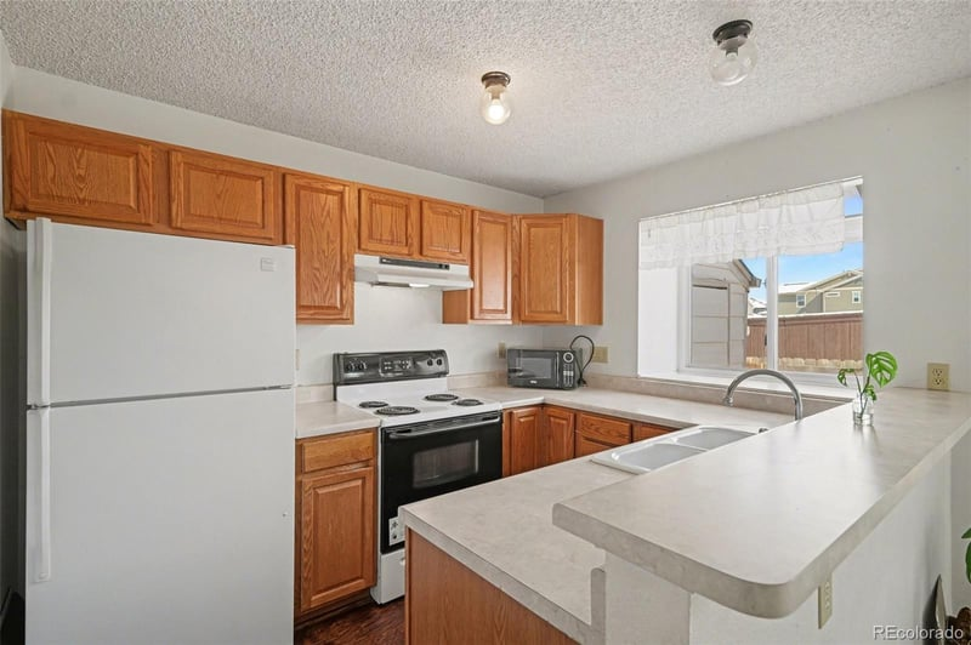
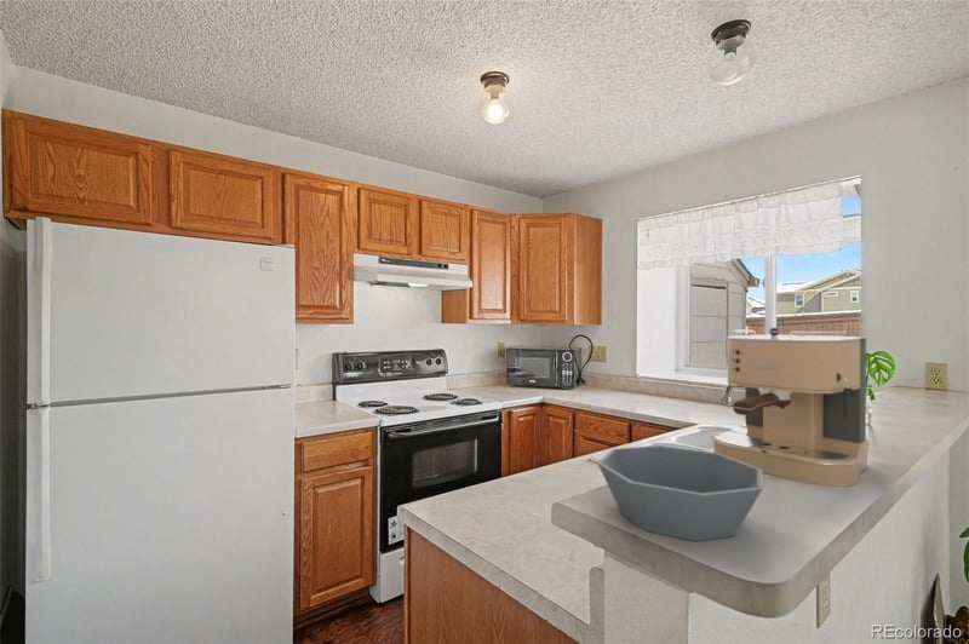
+ bowl (677, 490)
+ coffee maker (785, 395)
